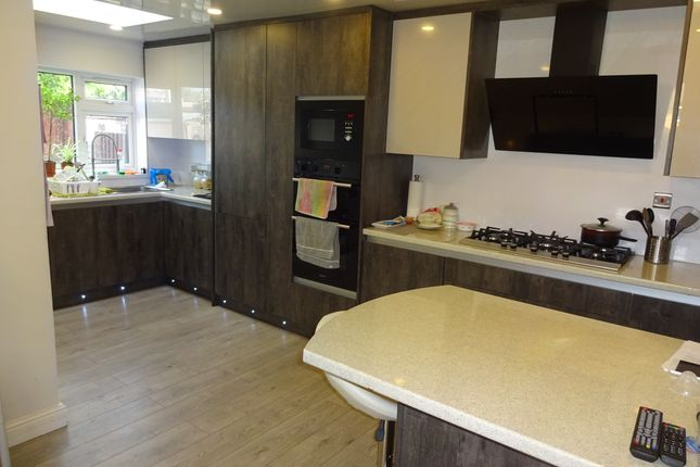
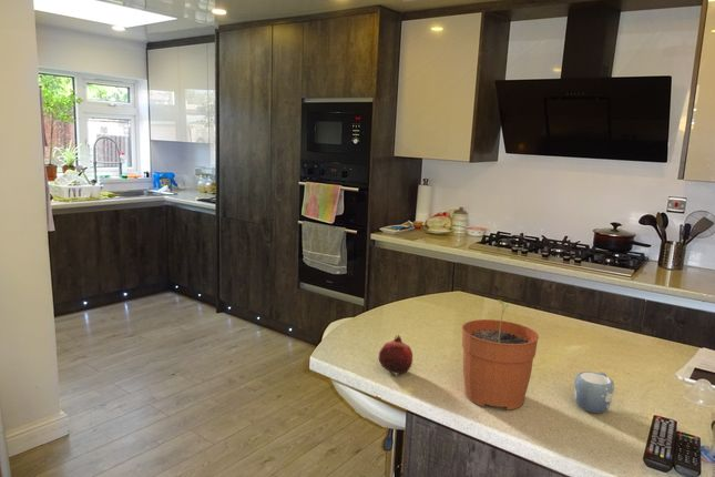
+ fruit (396, 353)
+ plant pot (498, 347)
+ mug (595, 390)
